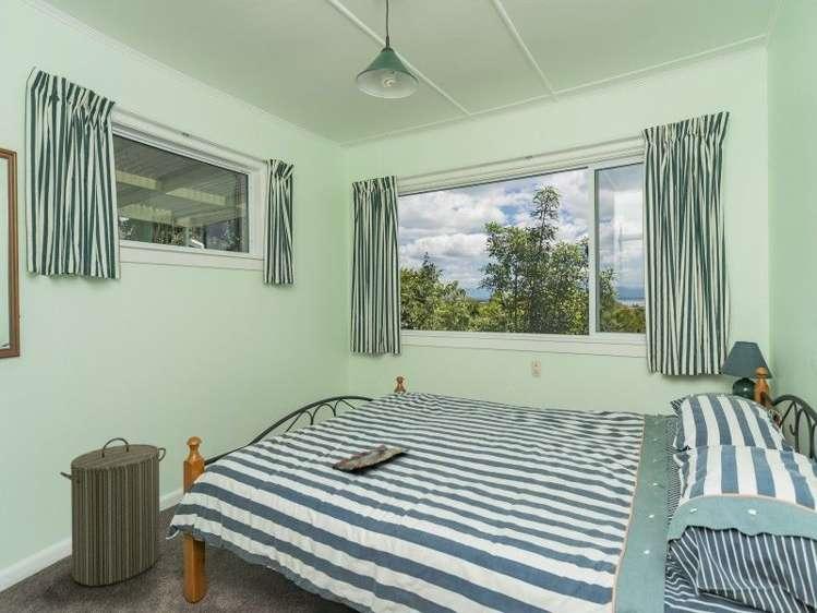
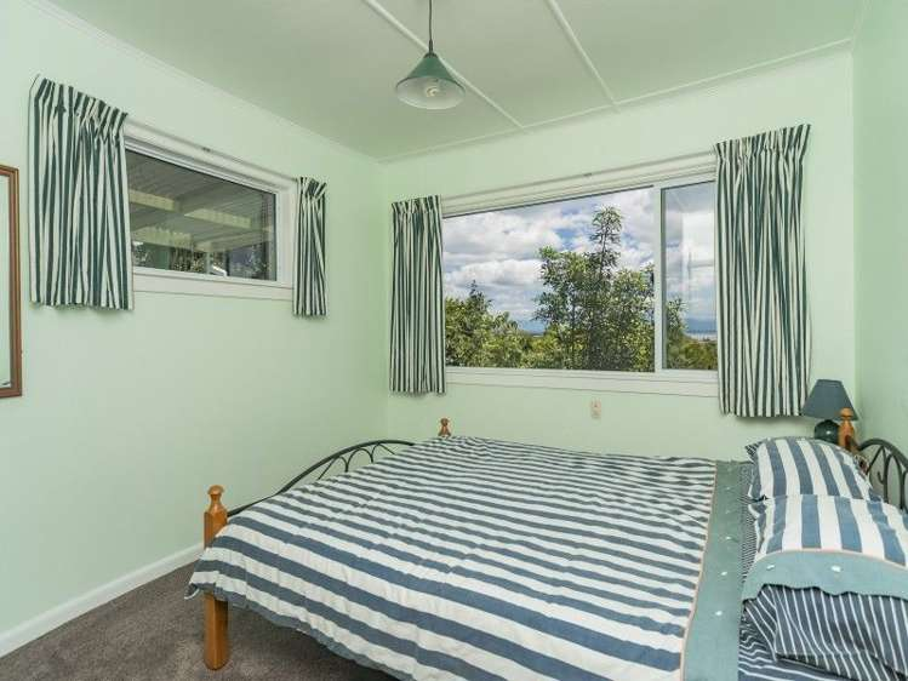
- laundry hamper (117, 501)
- magazine (371, 456)
